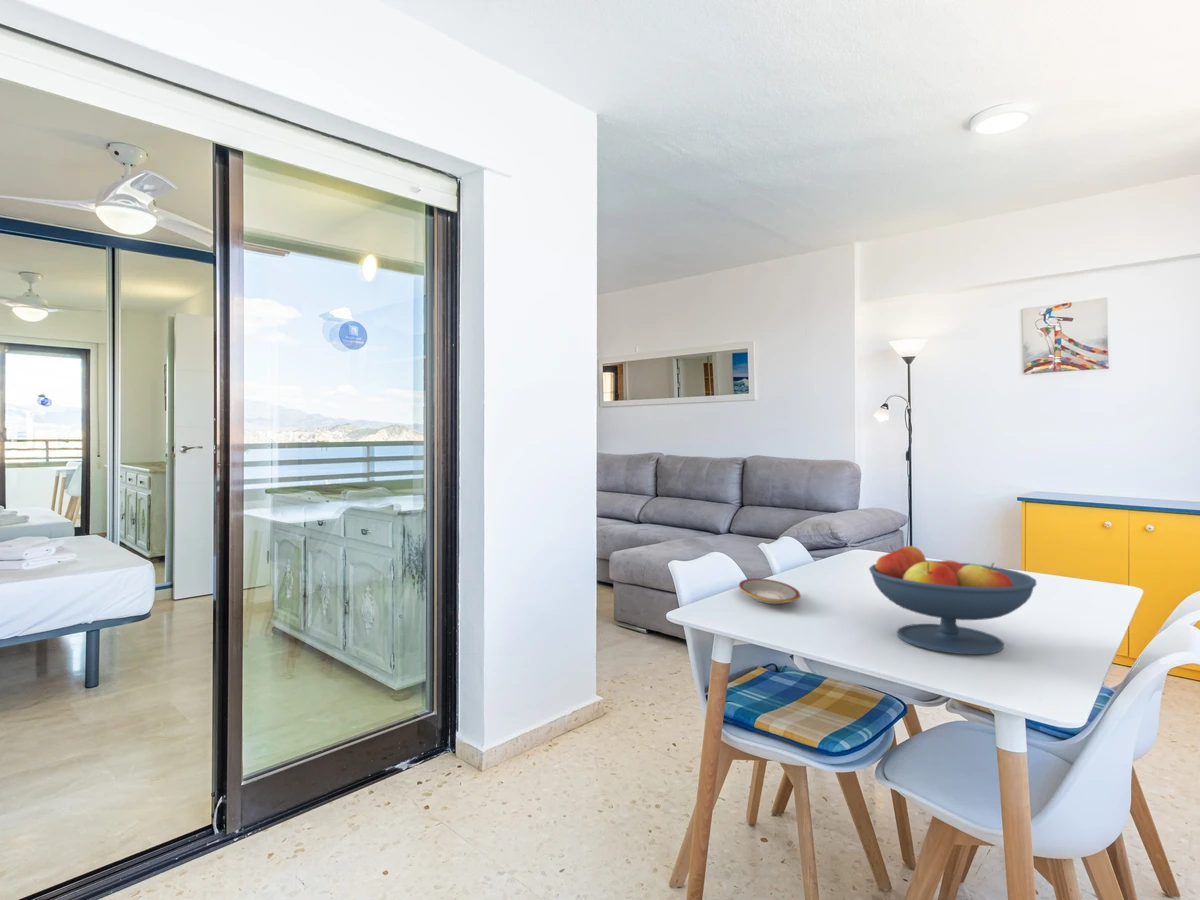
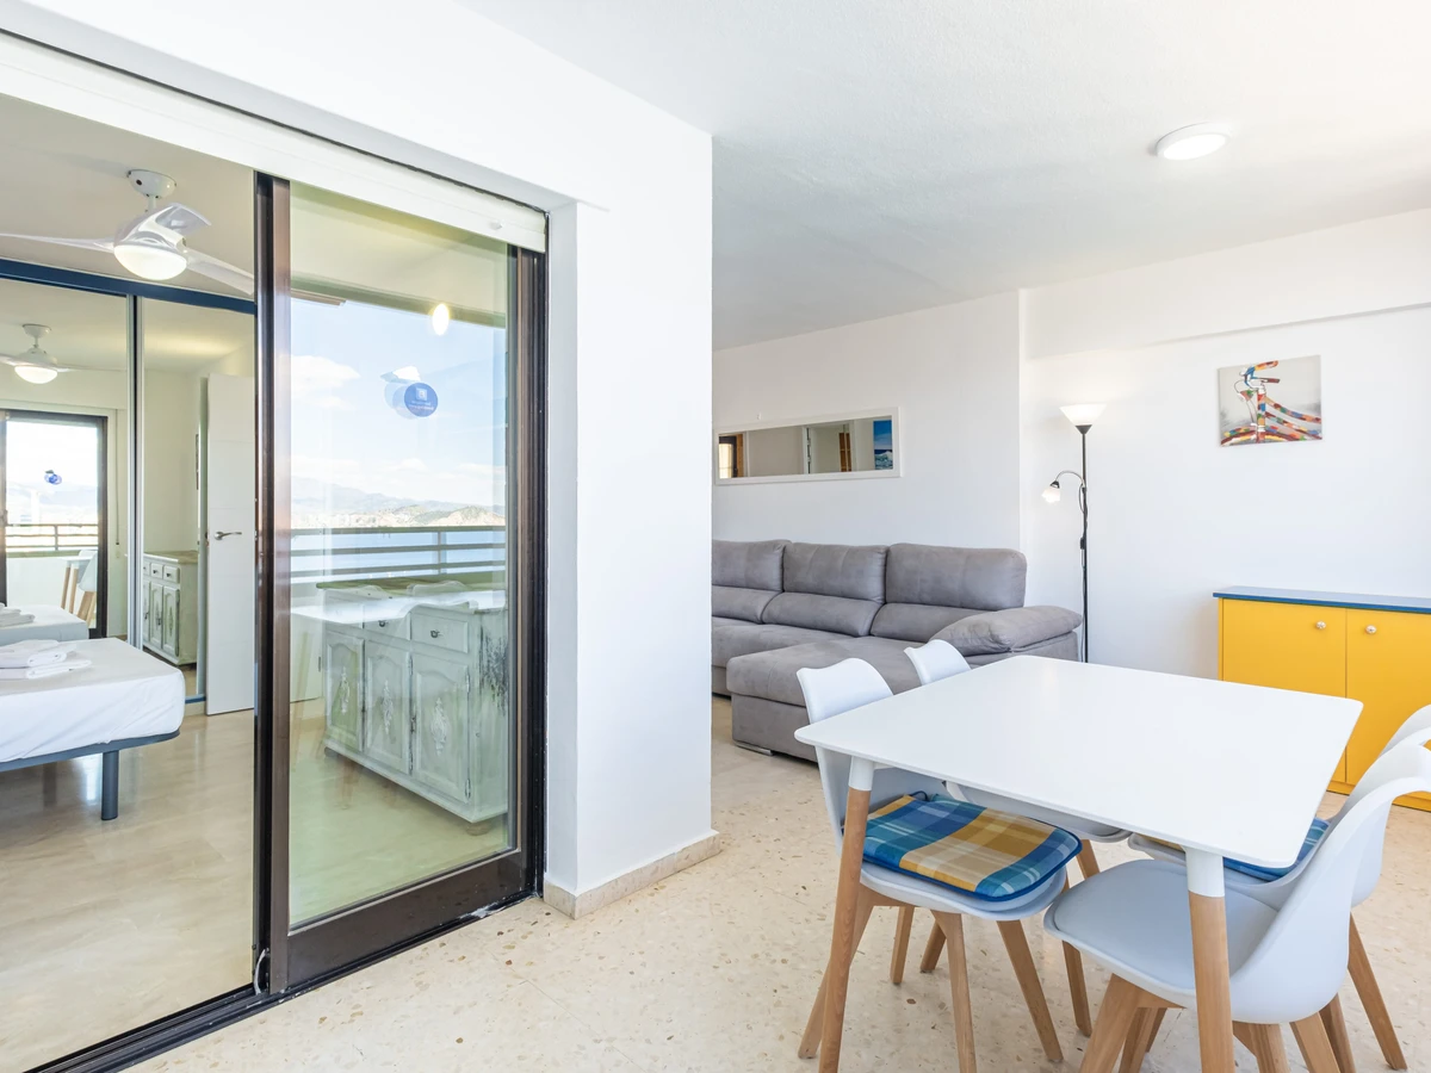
- fruit bowl (948, 594)
- plate (768, 593)
